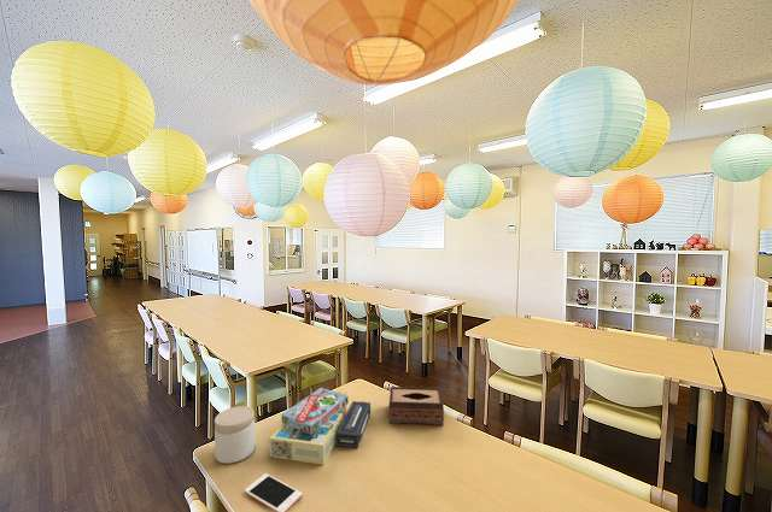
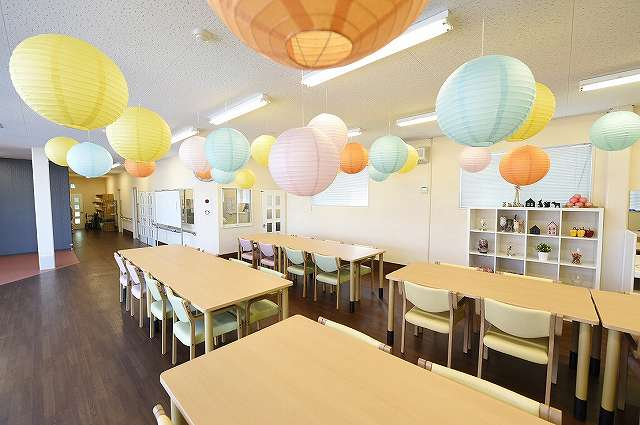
- tissue box (415, 405)
- jar (235, 434)
- board game (327, 417)
- cell phone (273, 493)
